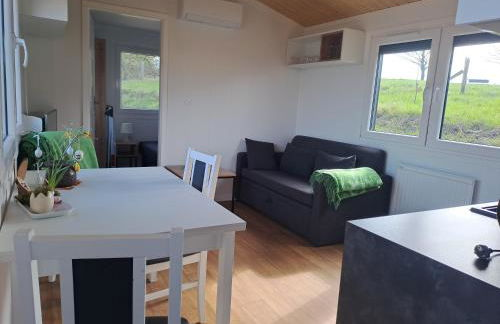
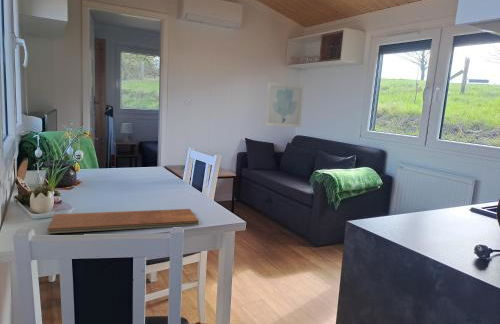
+ wall art (284, 105)
+ chopping board (127, 219)
